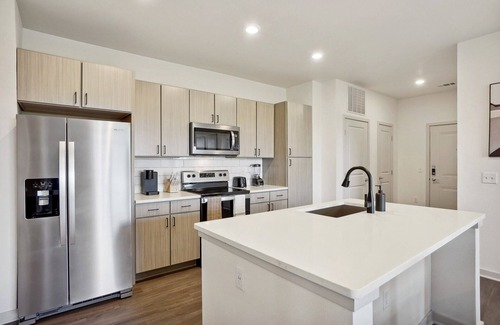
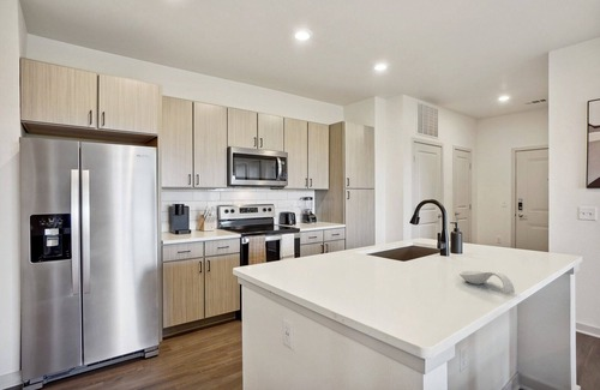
+ spoon rest (485, 277)
